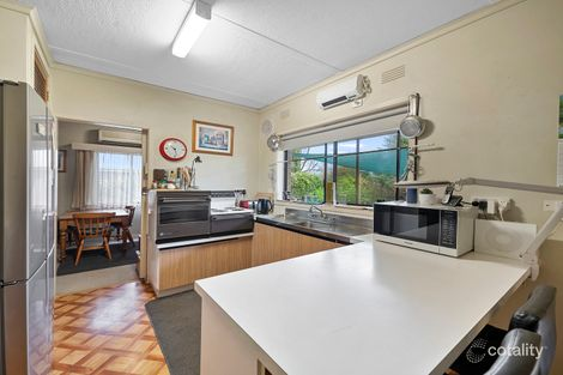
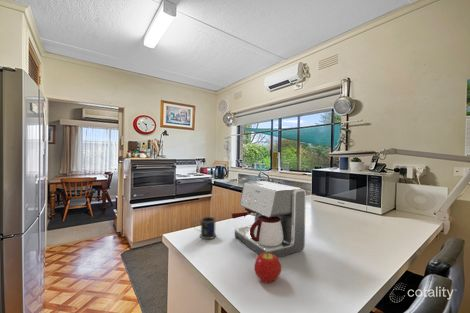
+ mug (204, 226)
+ coffee maker (267, 213)
+ fruit (267, 265)
